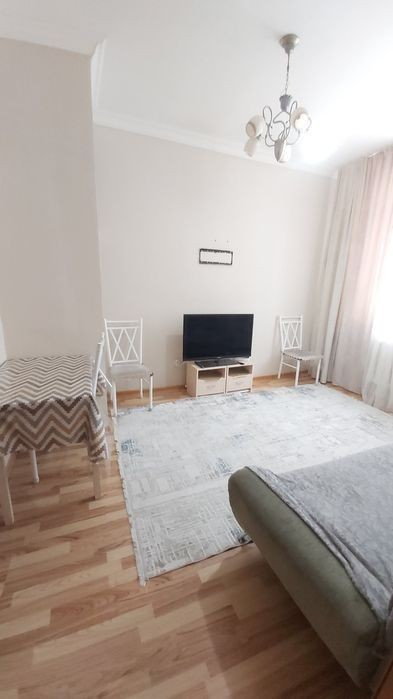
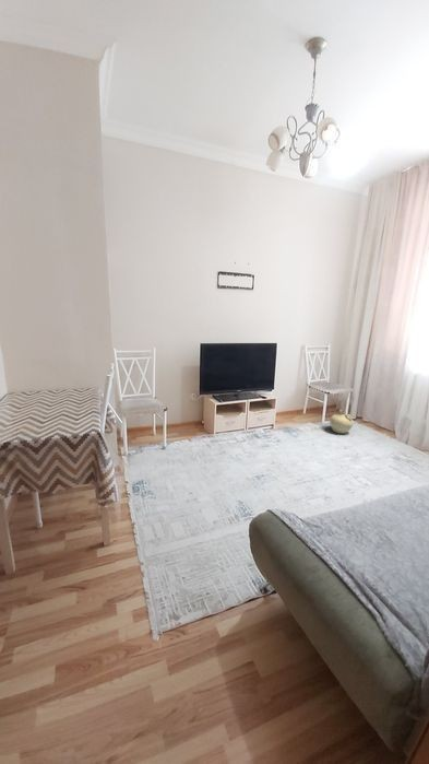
+ ceramic jug (341, 421)
